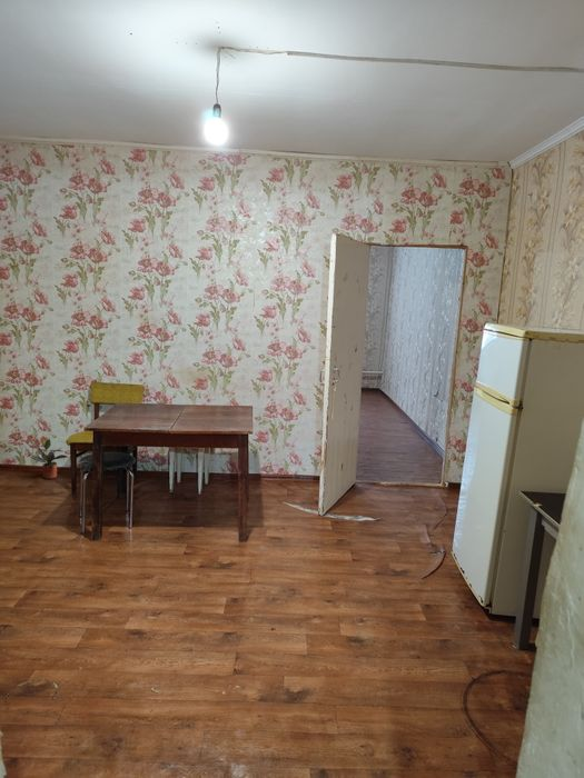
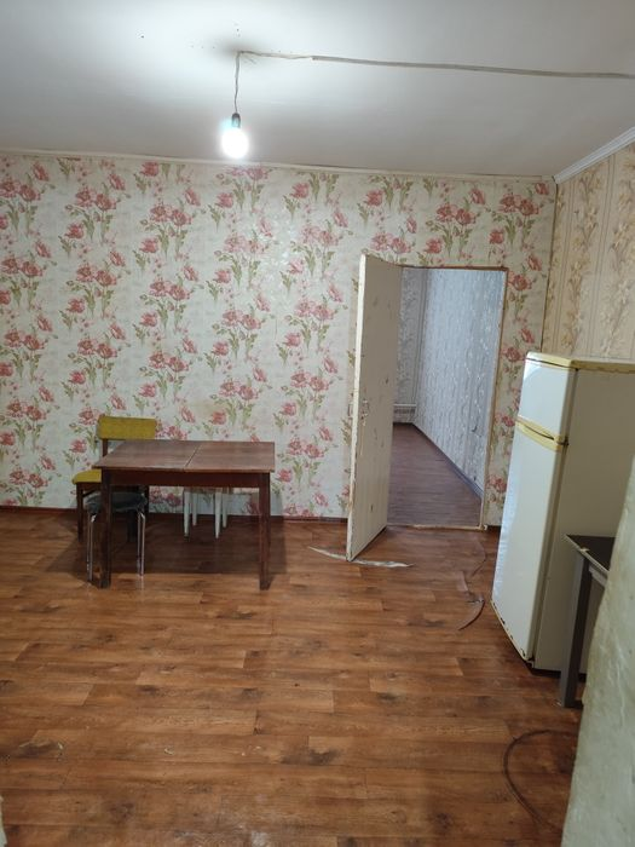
- potted plant (48, 458)
